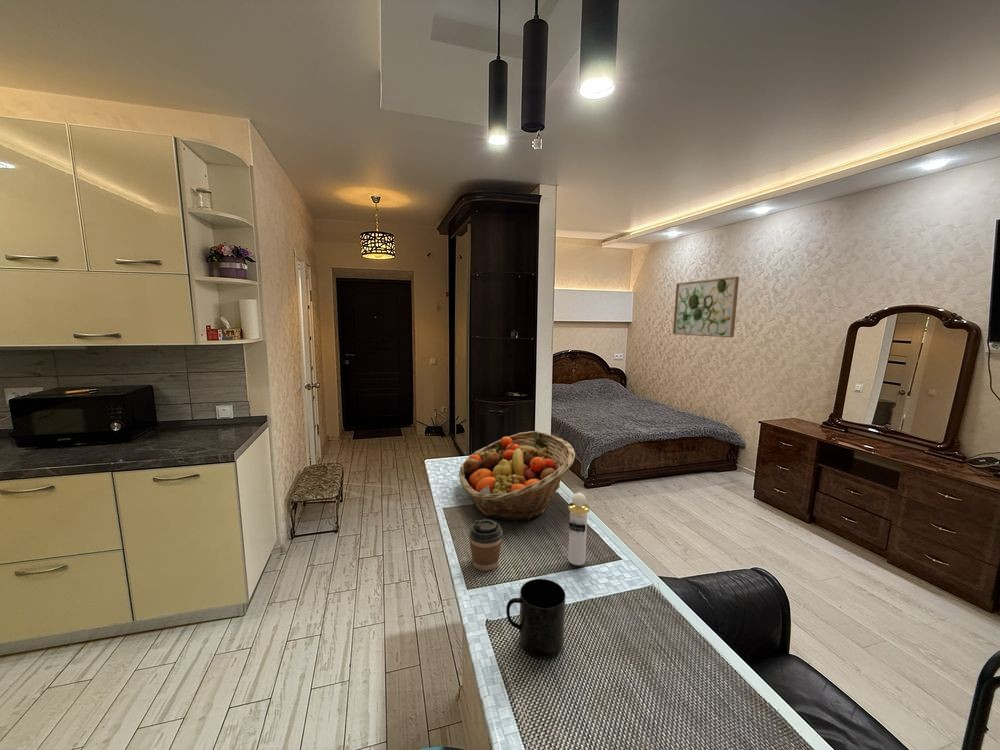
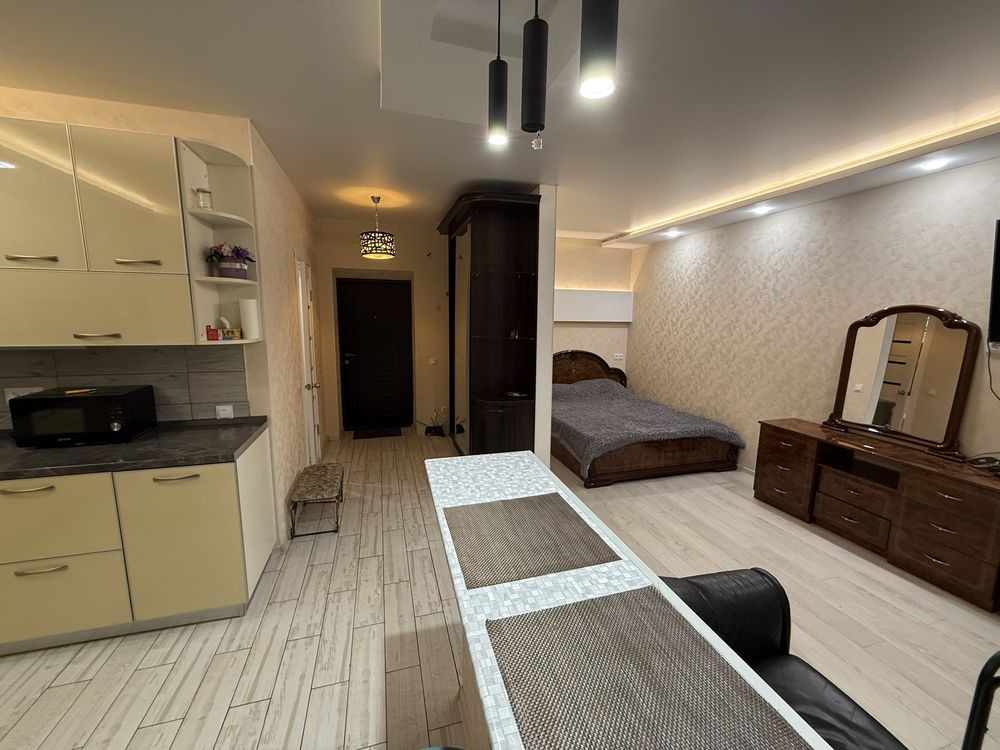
- wall art (701, 308)
- mug (535, 618)
- fruit basket (515, 471)
- coffee cup (485, 542)
- perfume bottle (578, 528)
